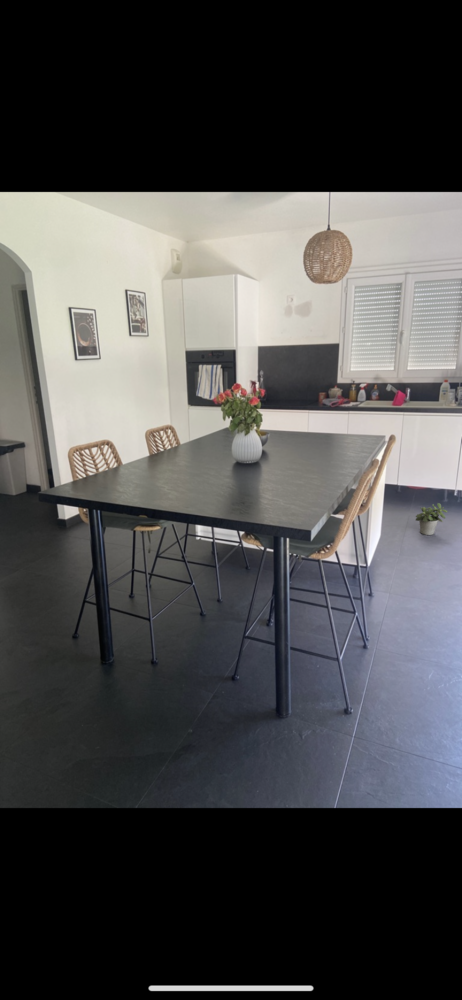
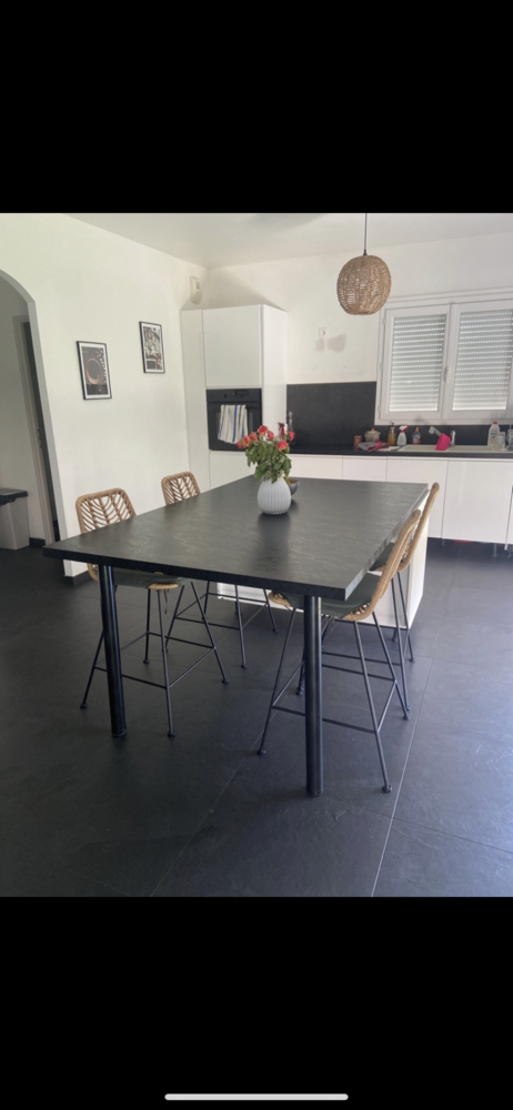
- potted plant (431, 519)
